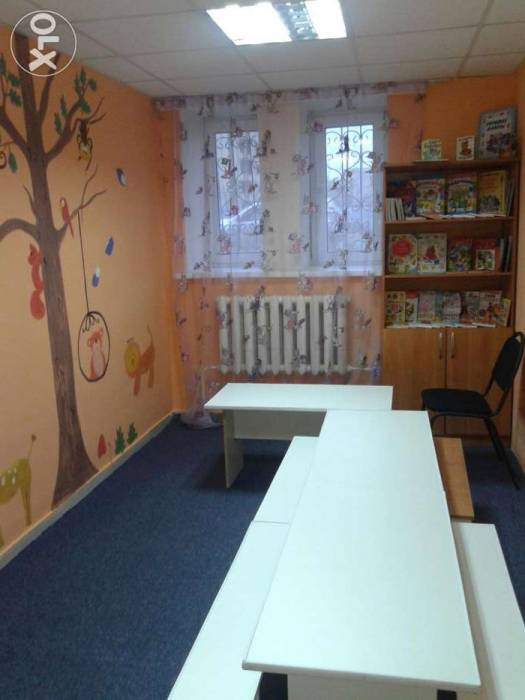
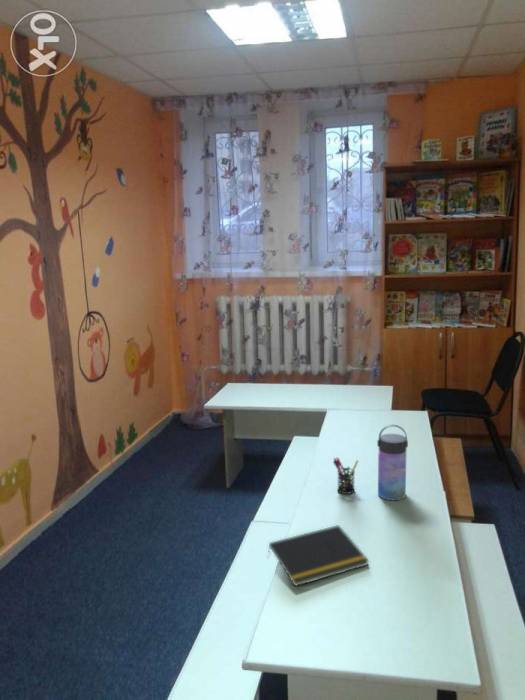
+ pen holder (345, 474)
+ water bottle (392, 459)
+ notepad (318, 553)
